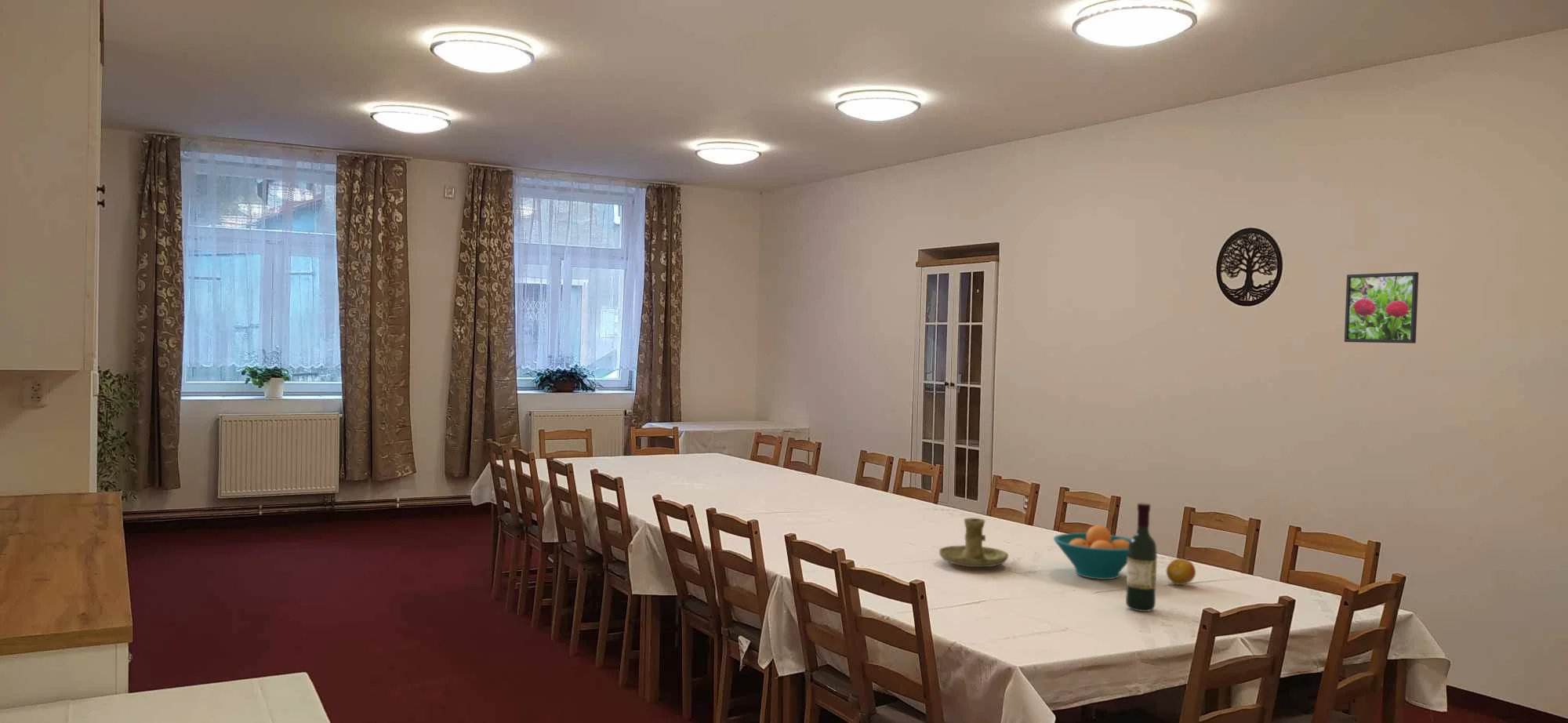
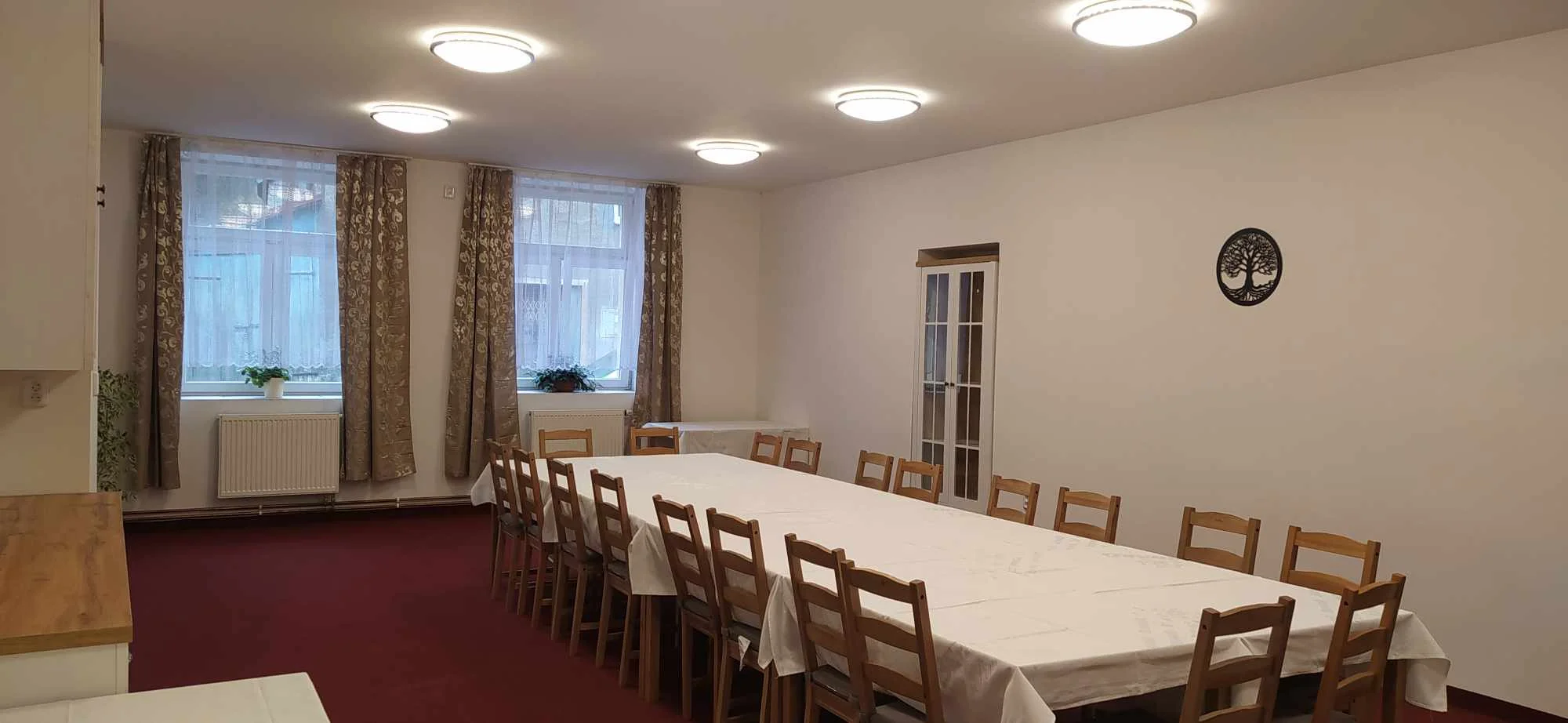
- fruit bowl (1098, 550)
- wine bottle (1142, 556)
- fruit (1181, 572)
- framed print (1380, 307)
- candle holder (974, 540)
